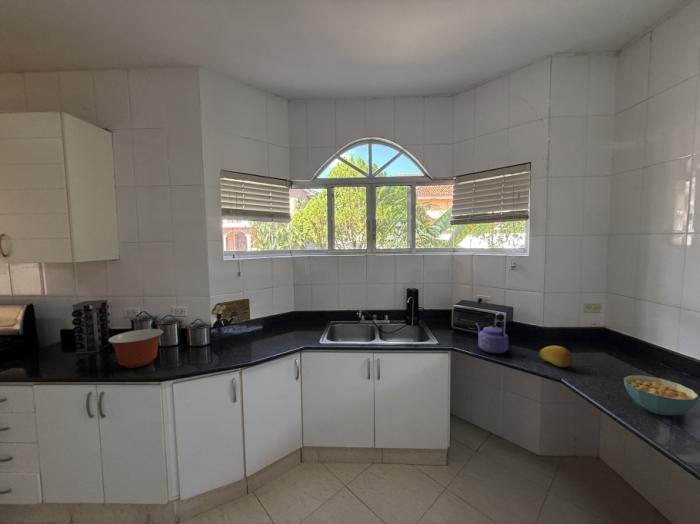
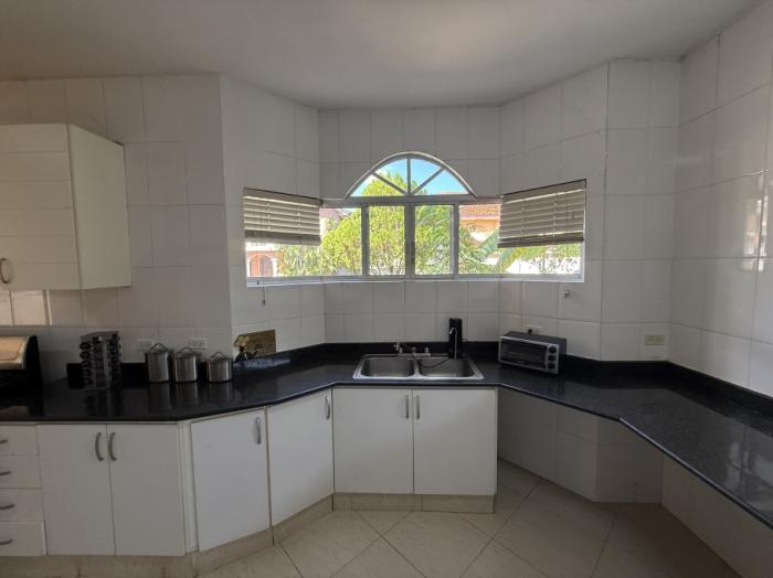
- cereal bowl (658, 398)
- fruit (555, 355)
- kettle (489, 331)
- mixing bowl (137, 349)
